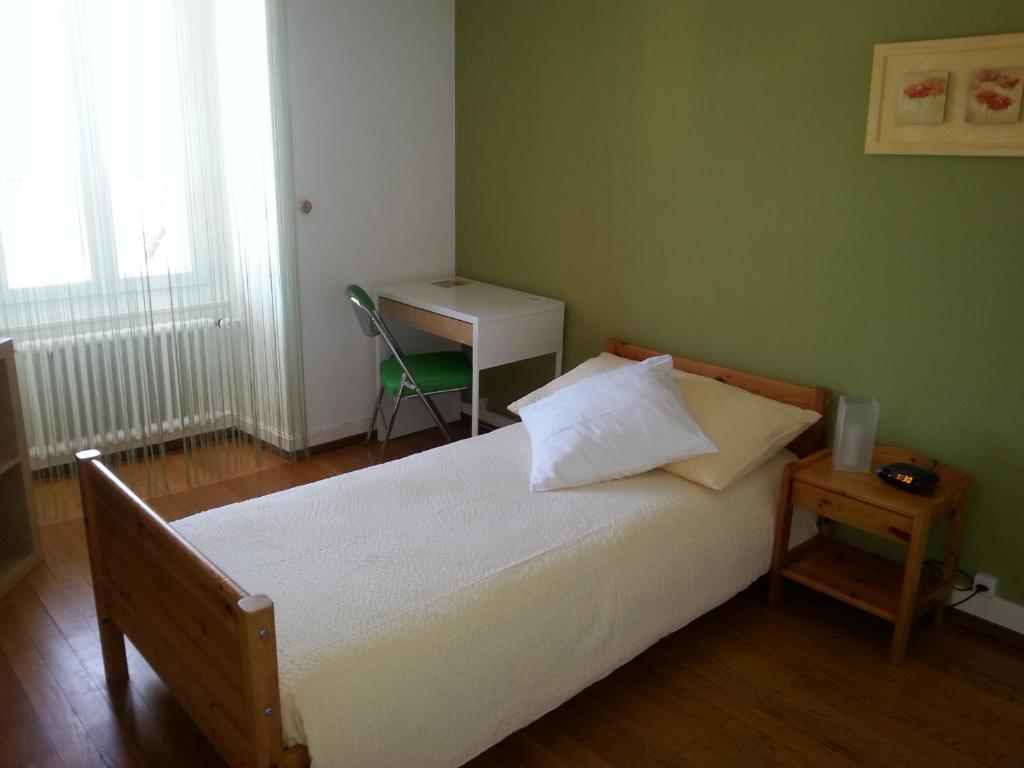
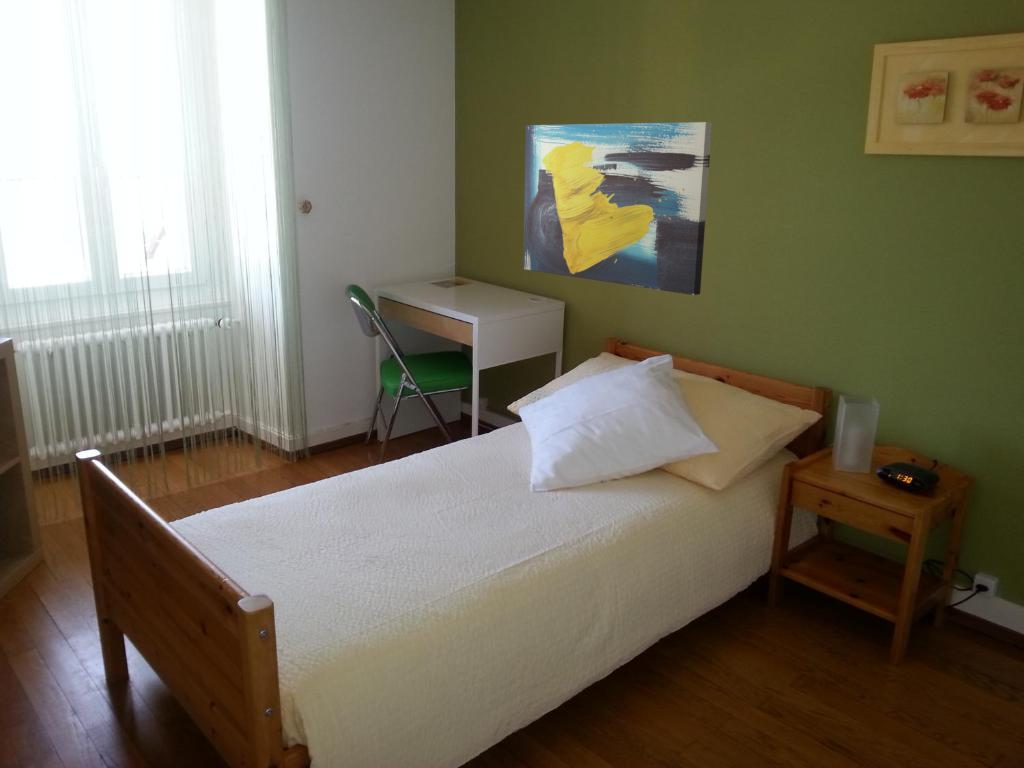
+ wall art (607, 204)
